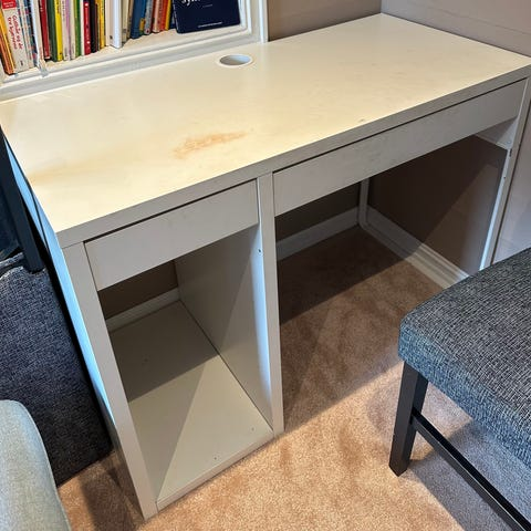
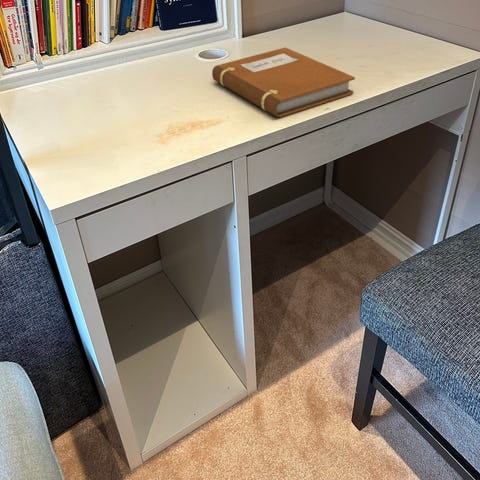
+ notebook (278, 78)
